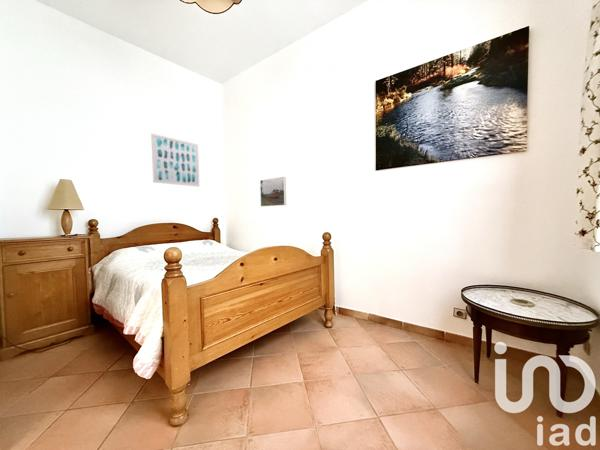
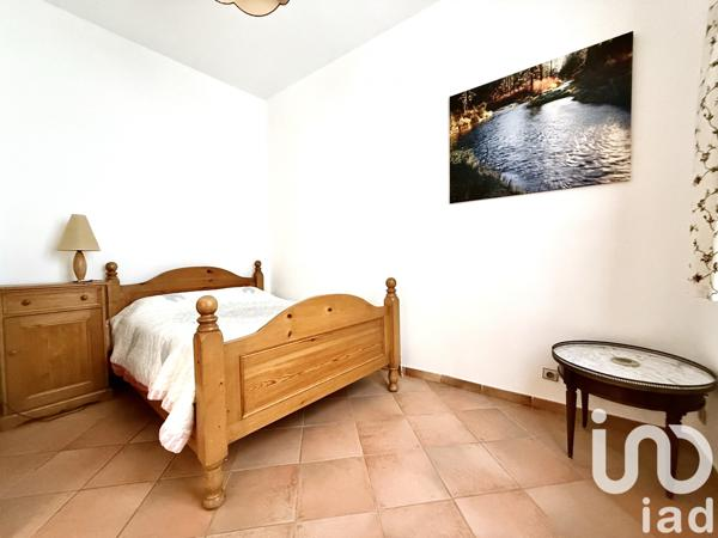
- wall art (177, 162)
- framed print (272, 192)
